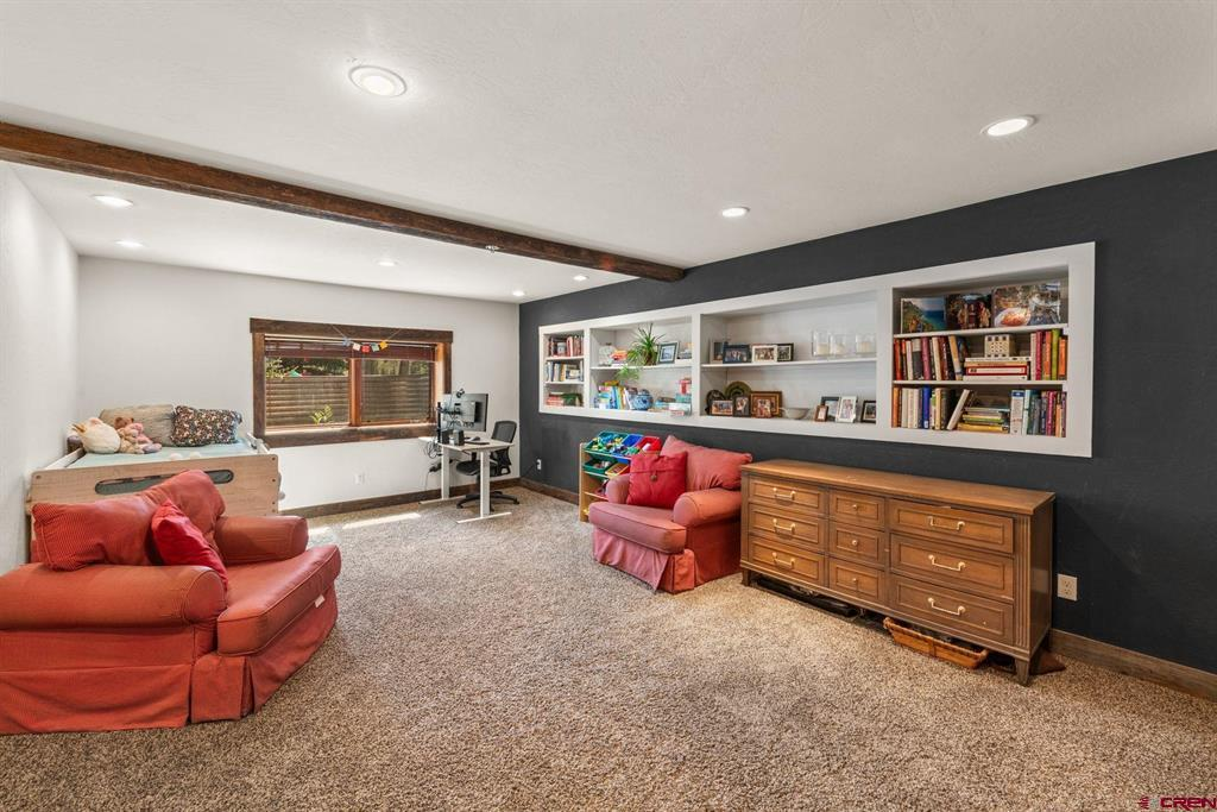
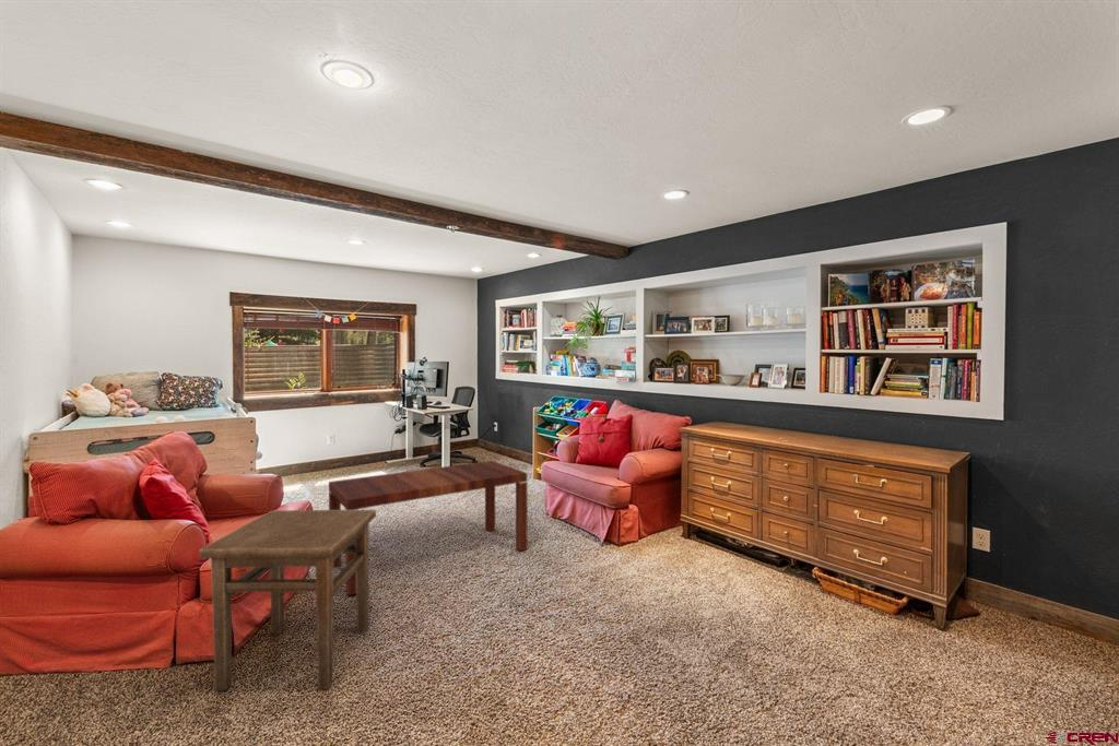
+ side table (298, 591)
+ coffee table (427, 497)
